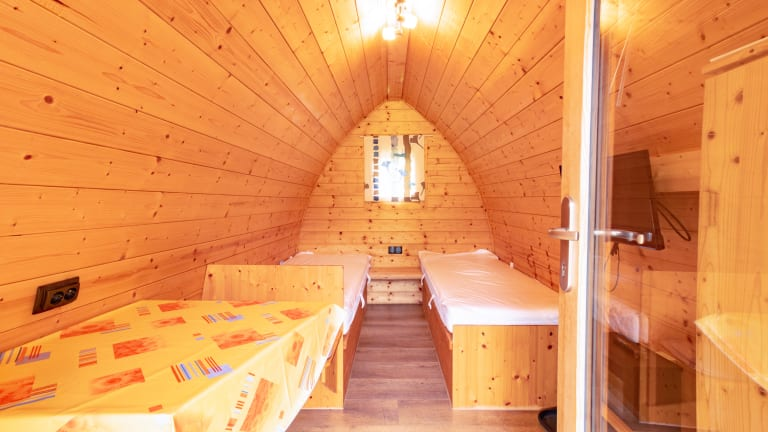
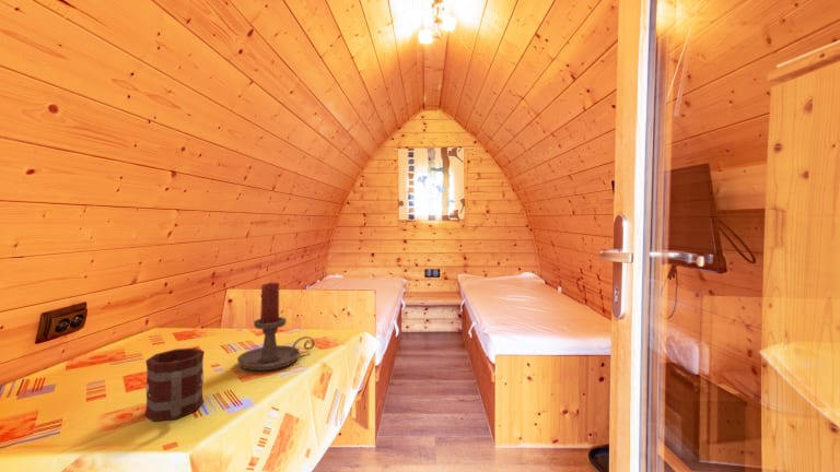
+ mug (175, 386)
+ candle holder (279, 320)
